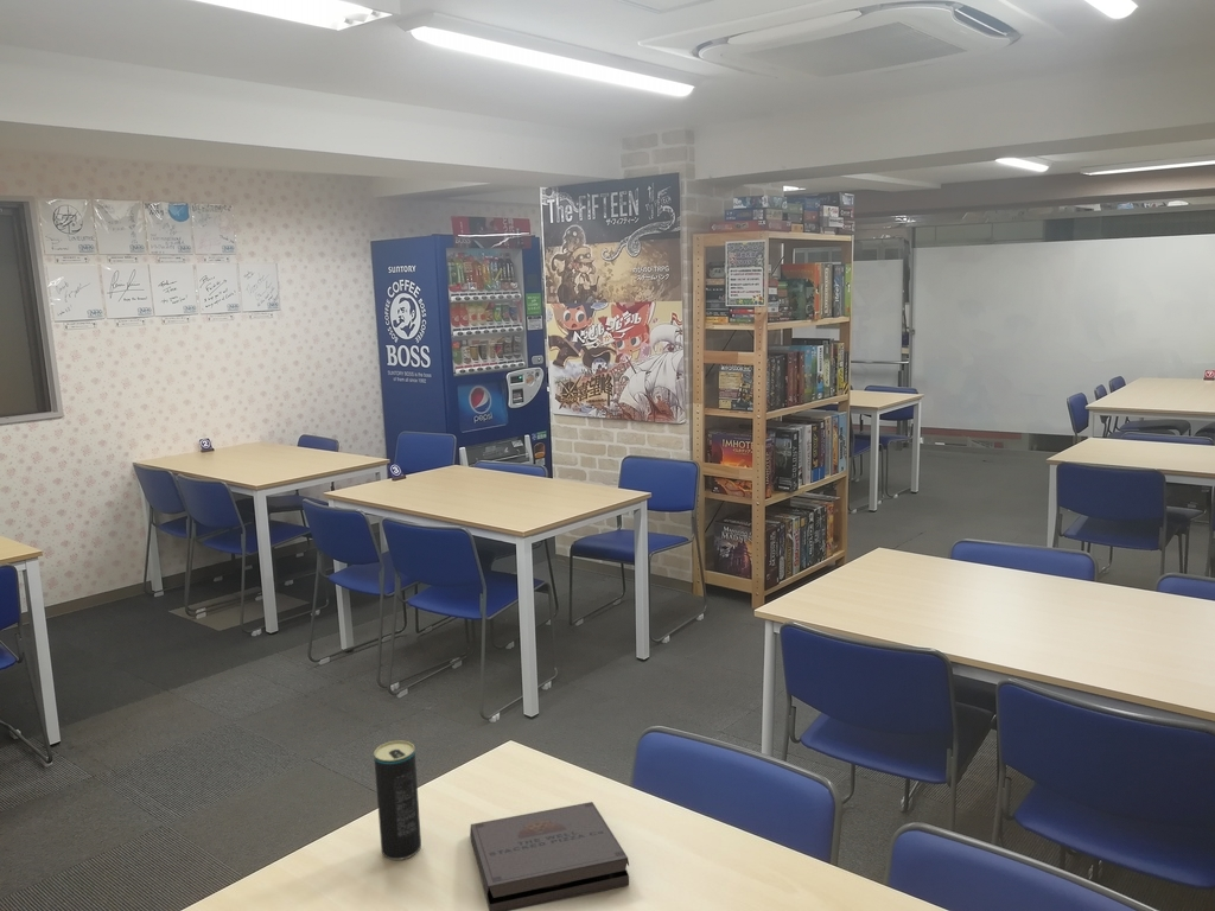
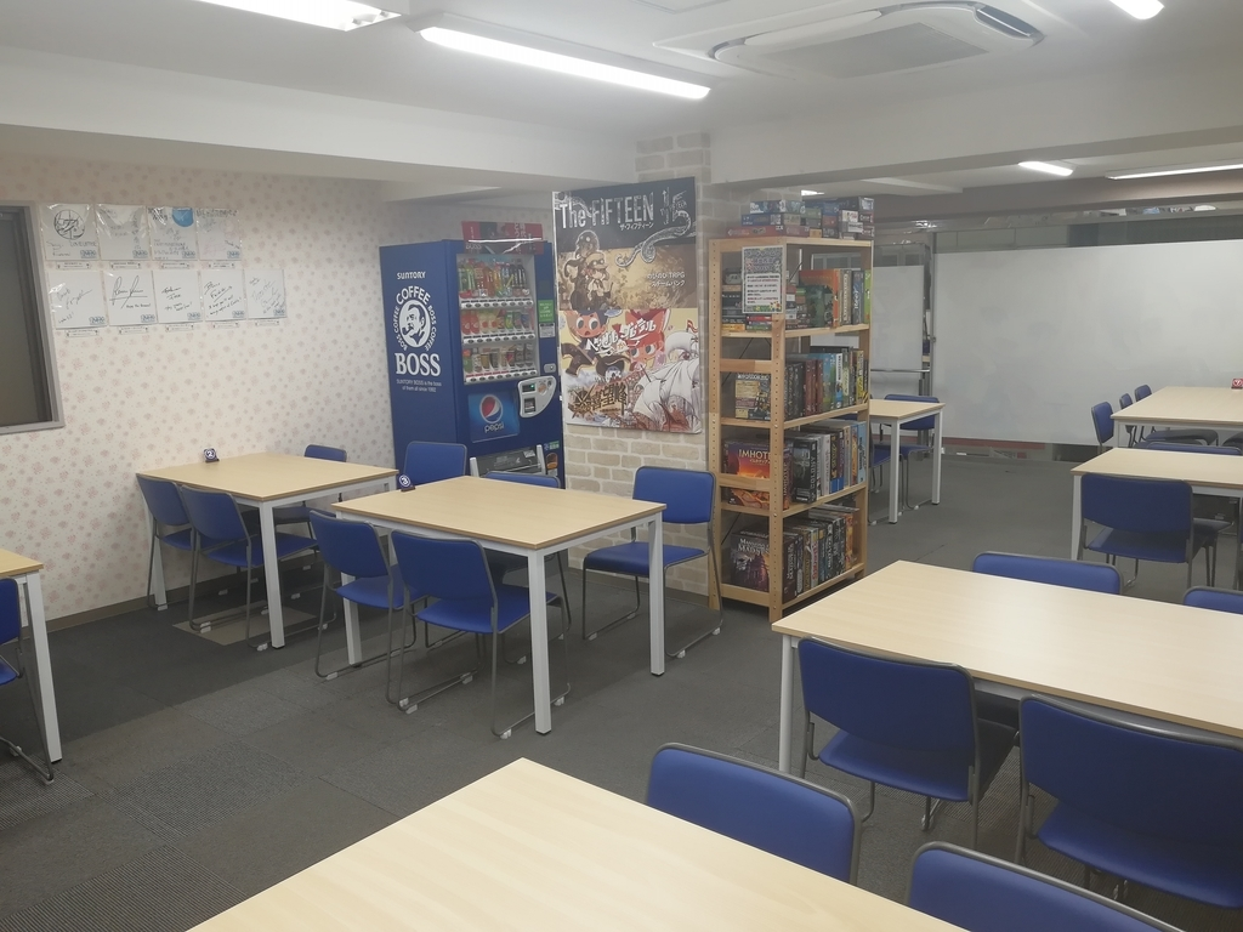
- beverage can (397, 799)
- pizza box (546, 846)
